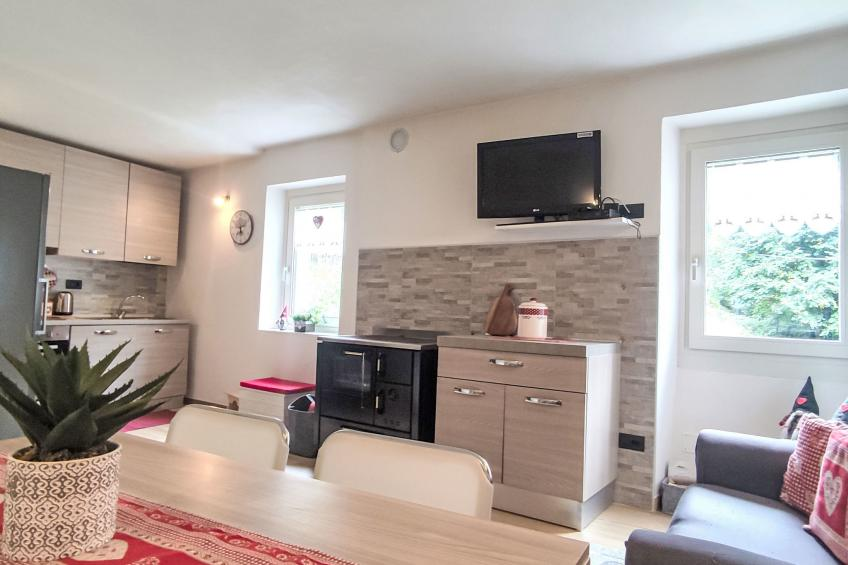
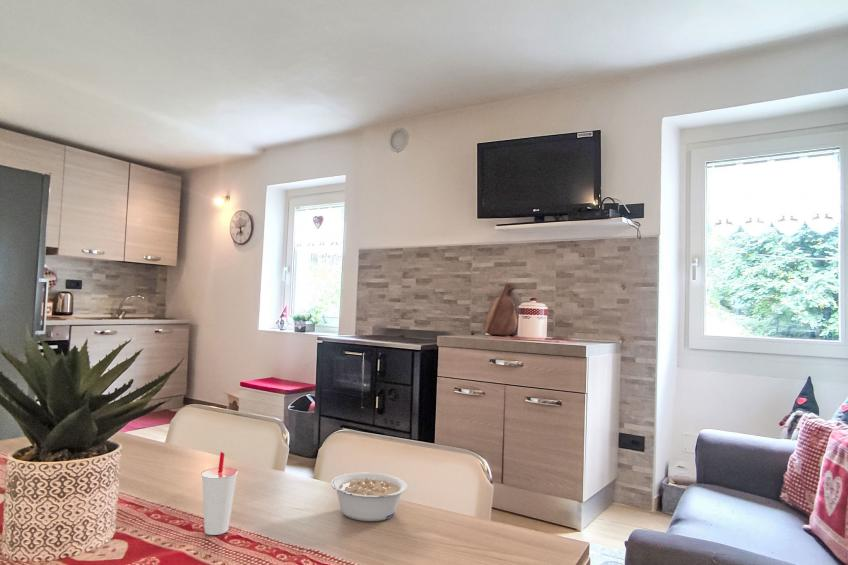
+ legume (371, 495)
+ cup (218, 491)
